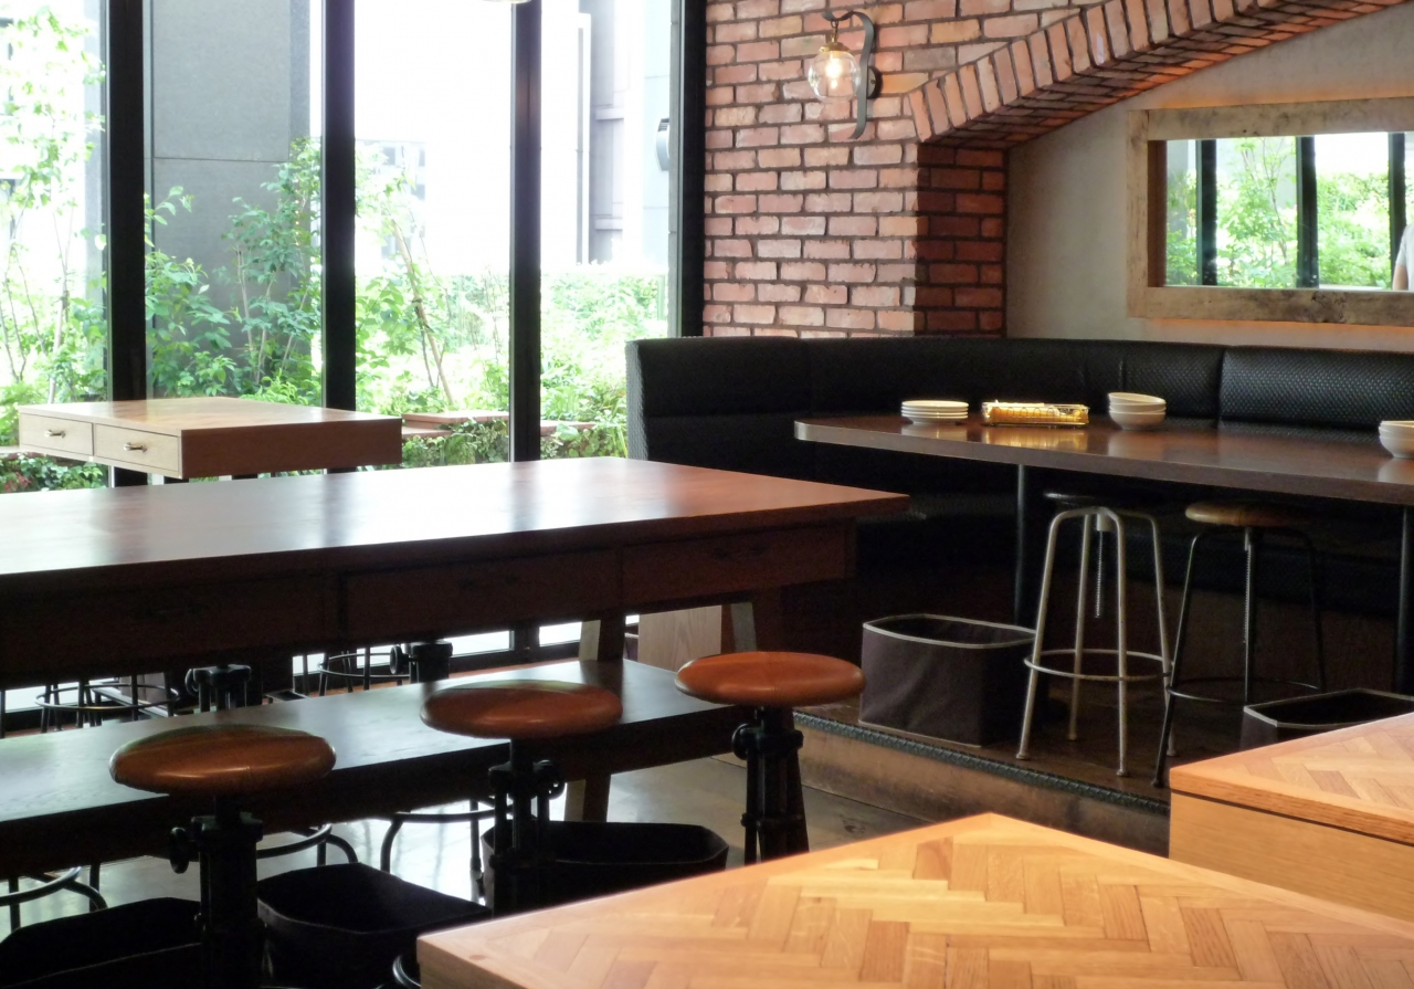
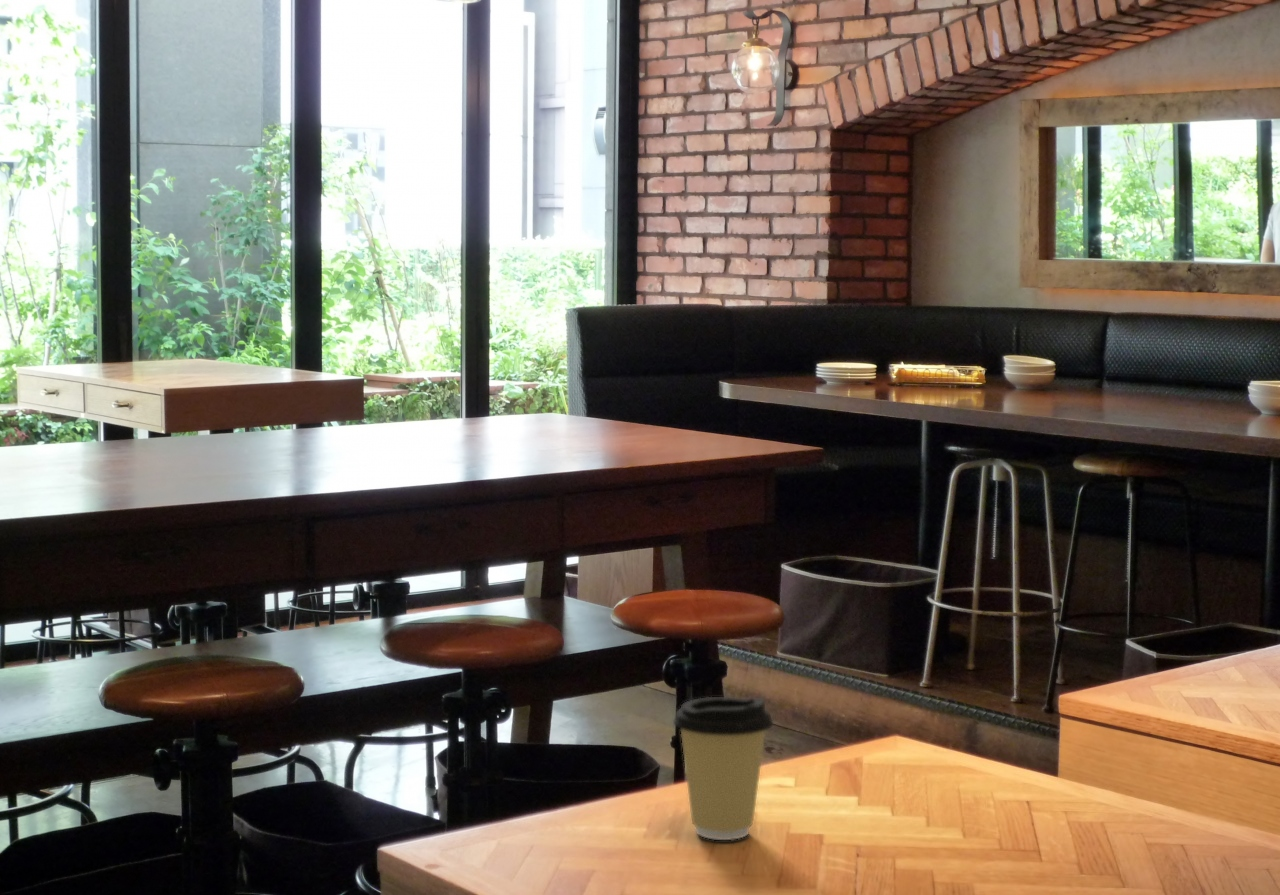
+ coffee cup (722, 766)
